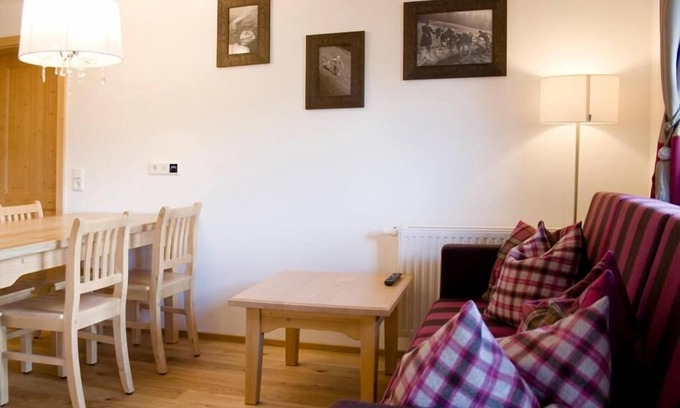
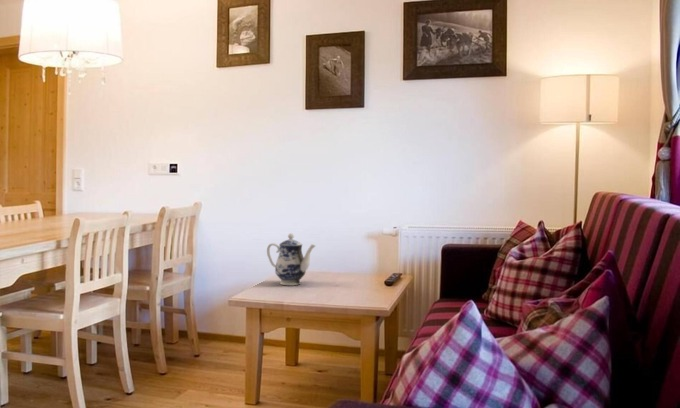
+ teapot (290, 258)
